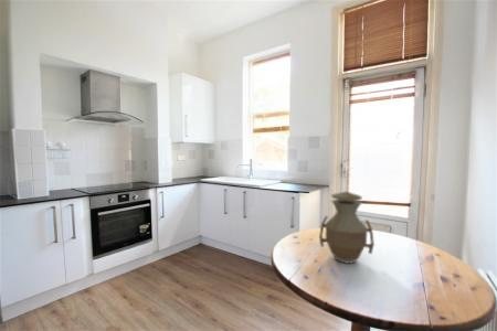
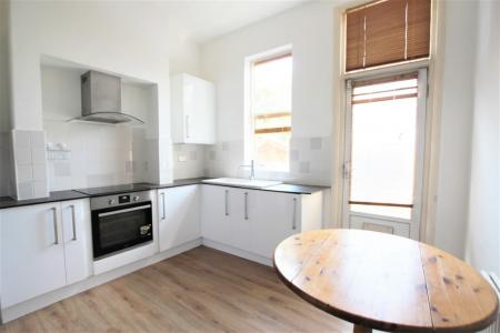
- vase (346, 225)
